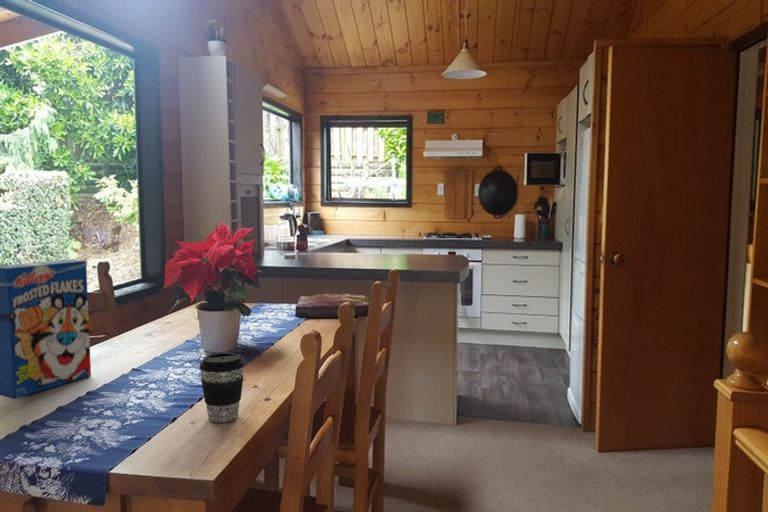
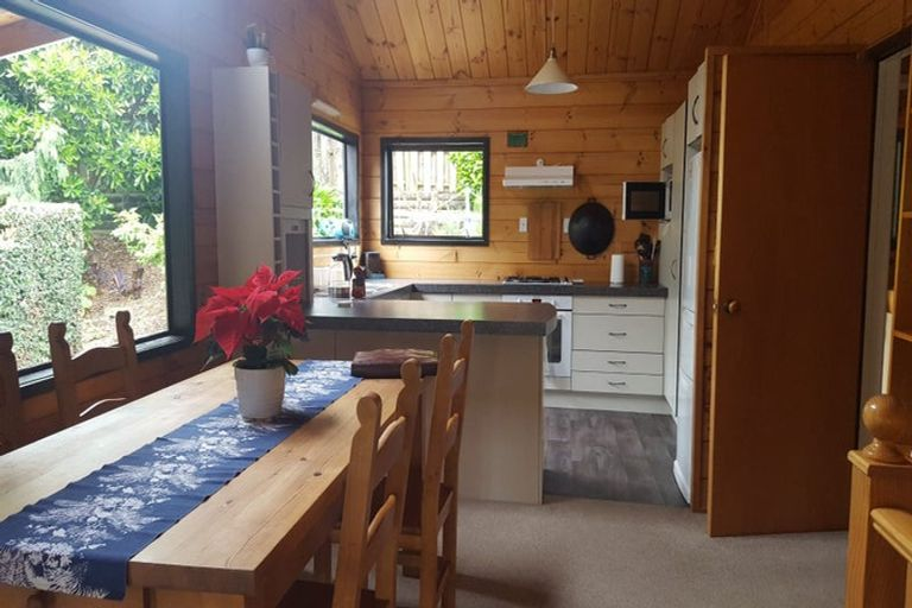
- coffee cup (222, 387)
- cereal box (43, 324)
